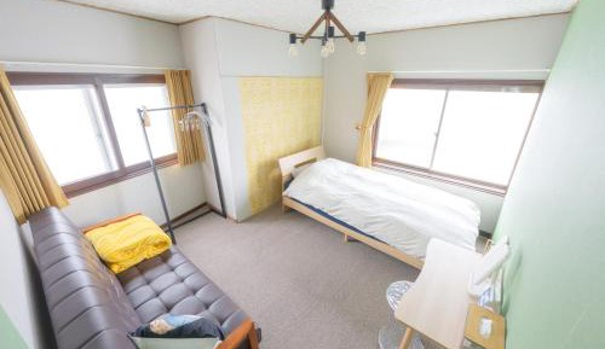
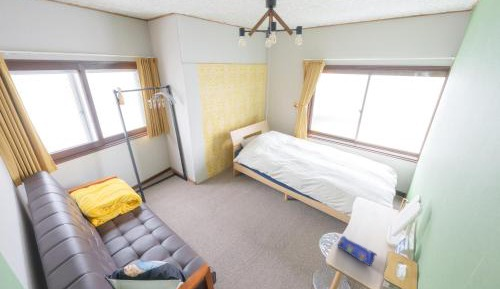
+ pencil case (355, 249)
